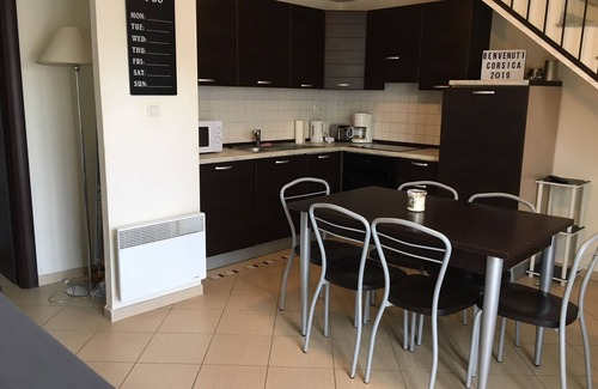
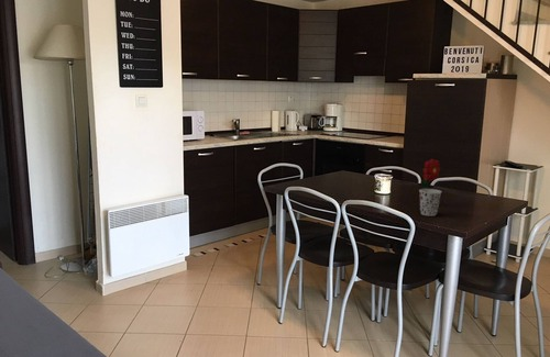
+ cup (429, 202)
+ flower (428, 182)
